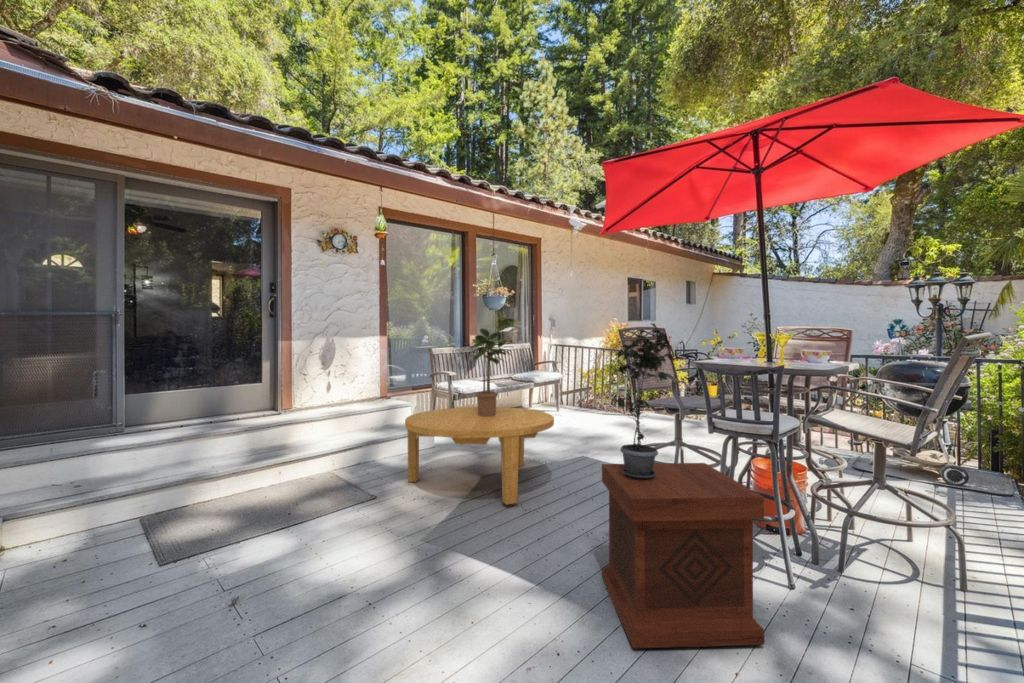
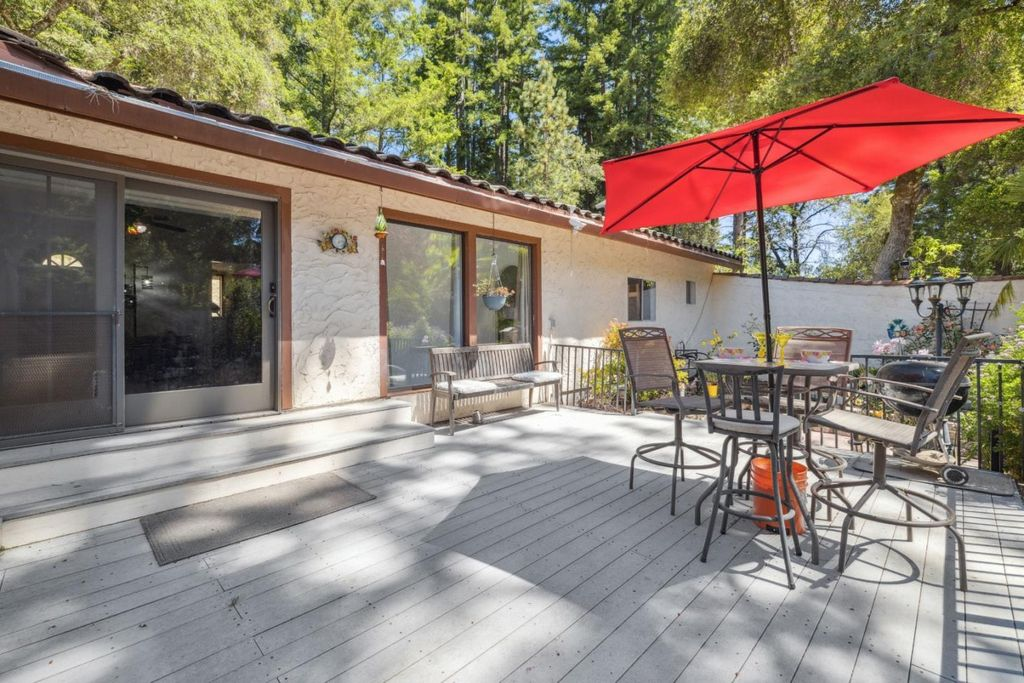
- potted plant (489, 372)
- potted plant (640, 399)
- coffee table (480, 444)
- side table (673, 543)
